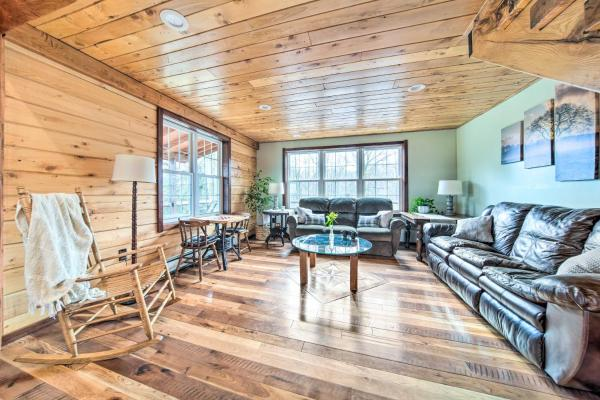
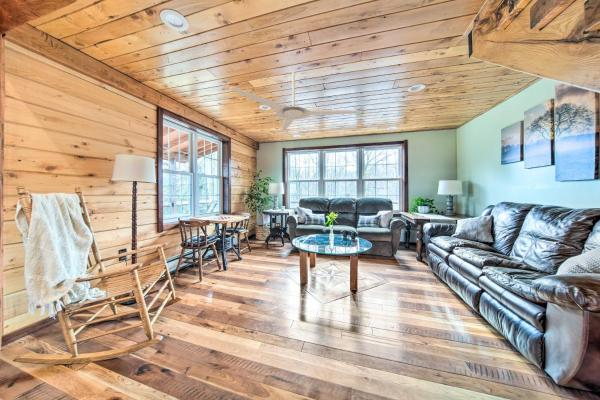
+ ceiling fan (294, 95)
